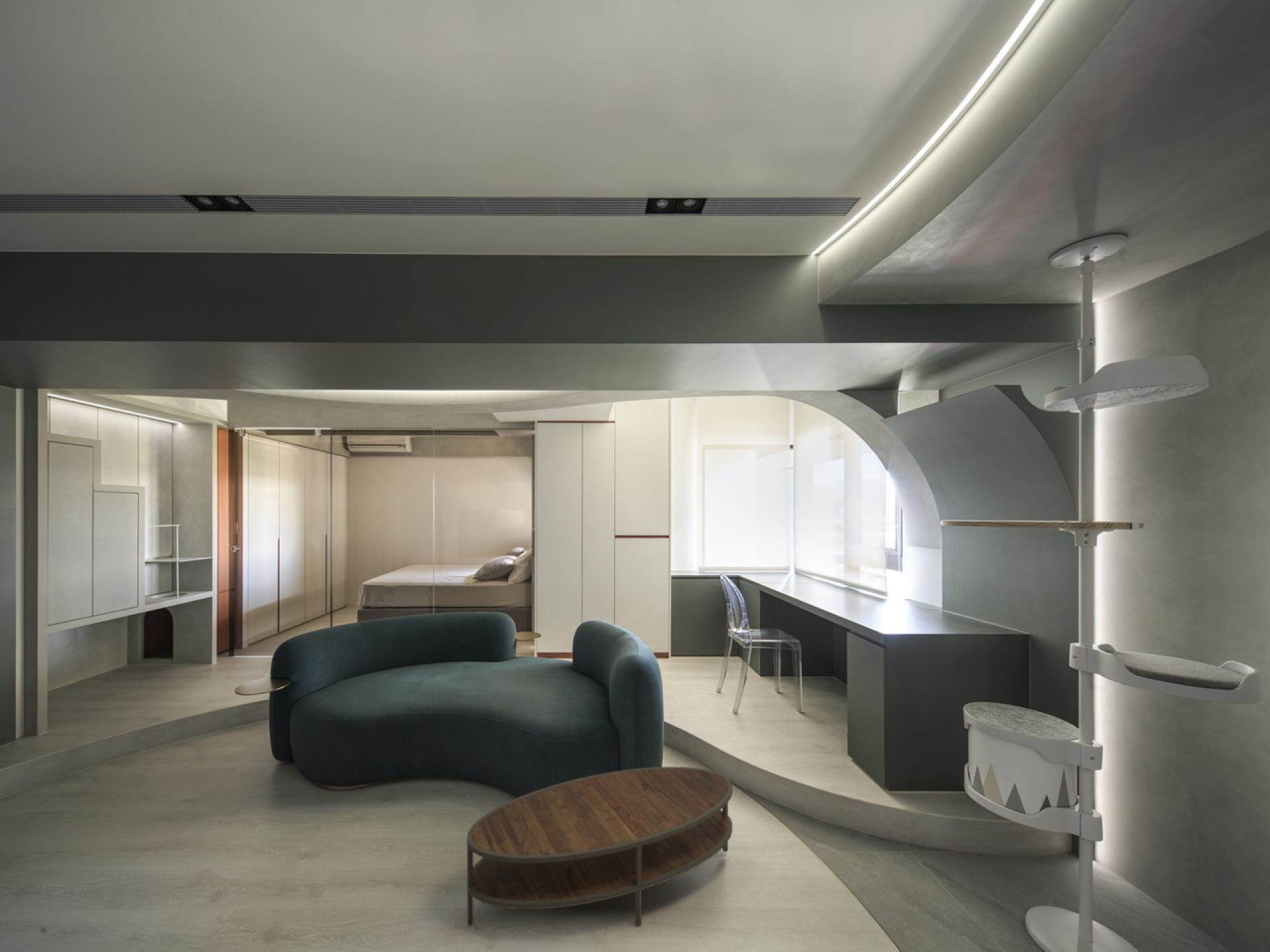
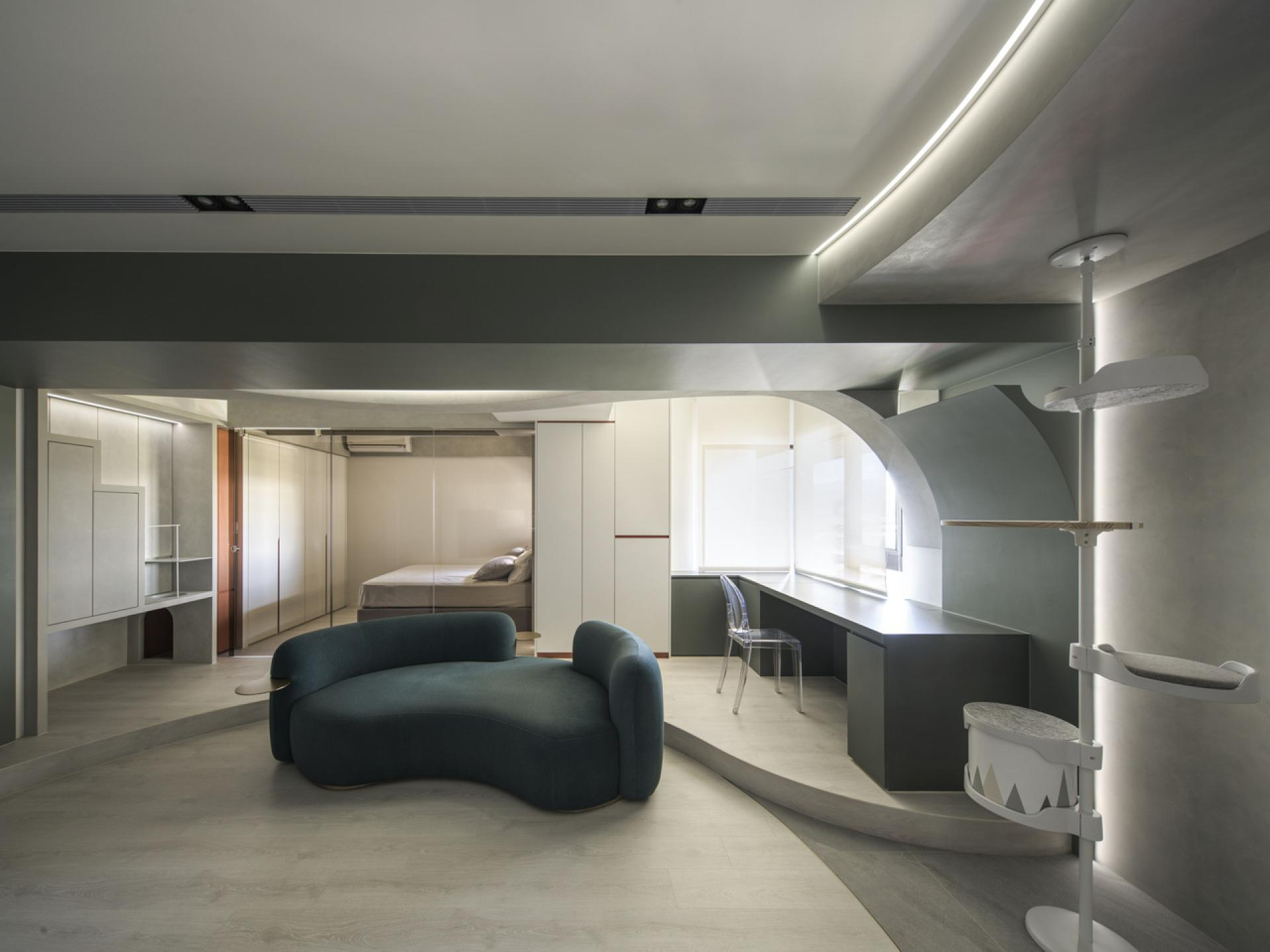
- coffee table (609, 846)
